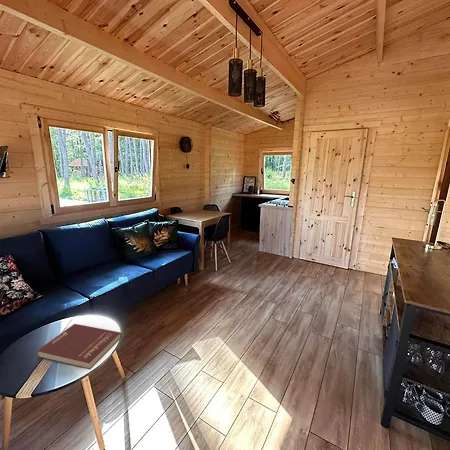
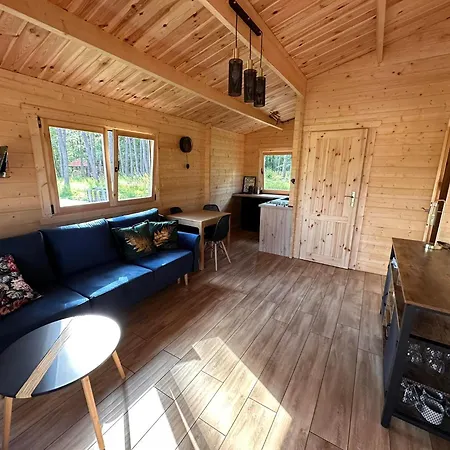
- book (81, 343)
